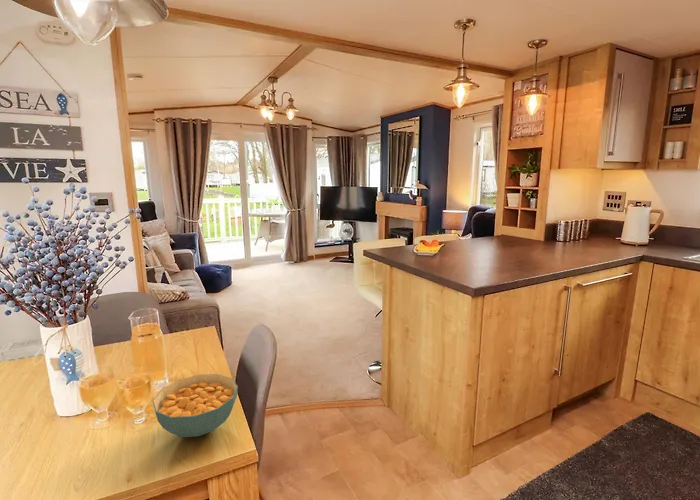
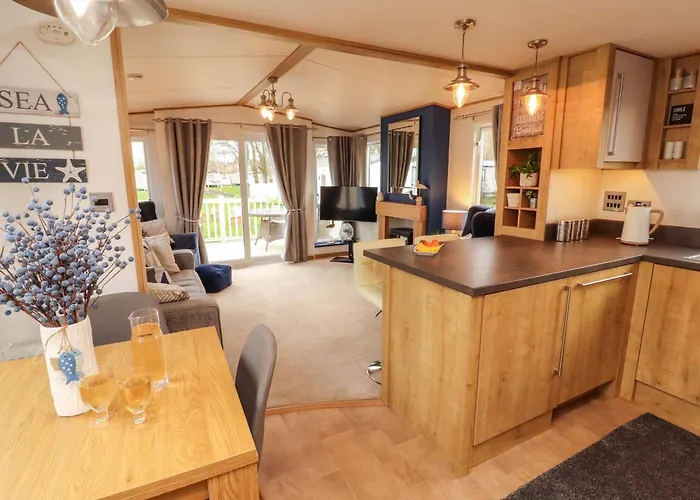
- cereal bowl (198, 411)
